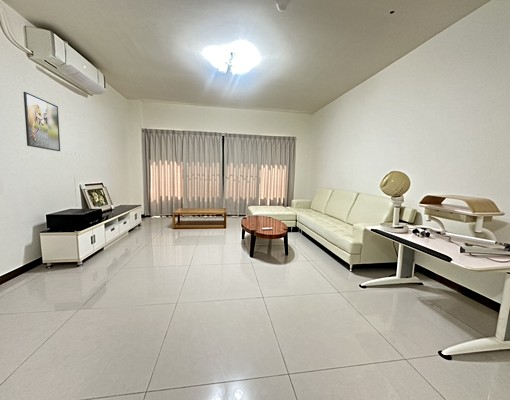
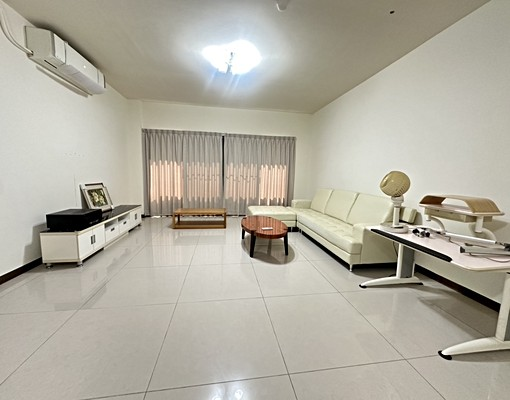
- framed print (43, 124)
